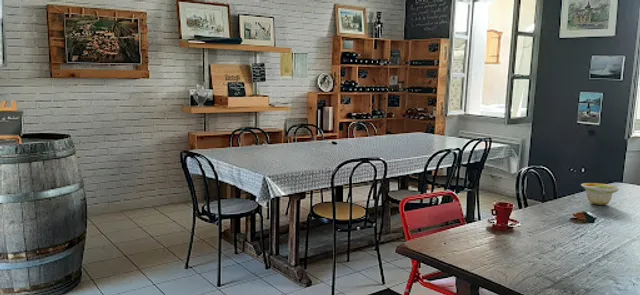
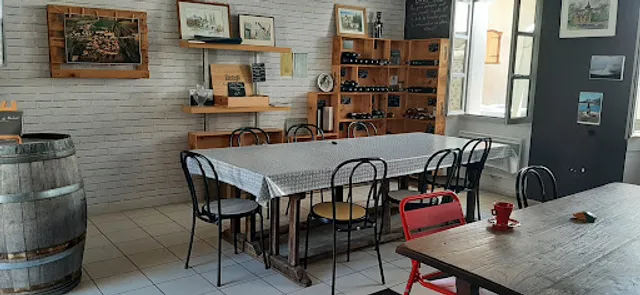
- bowl (599, 194)
